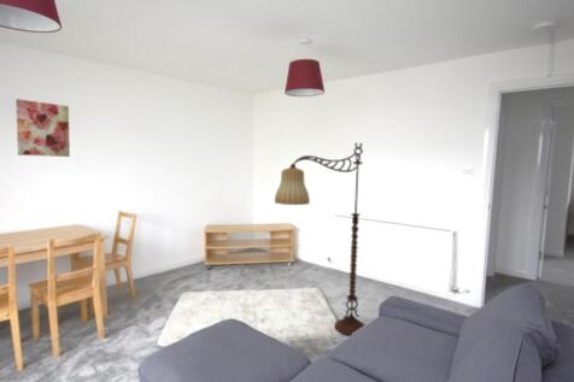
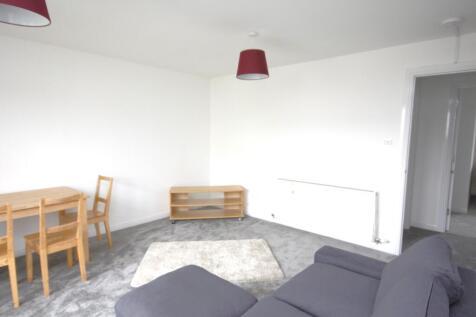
- wall art (43, 129)
- floor lamp (351, 235)
